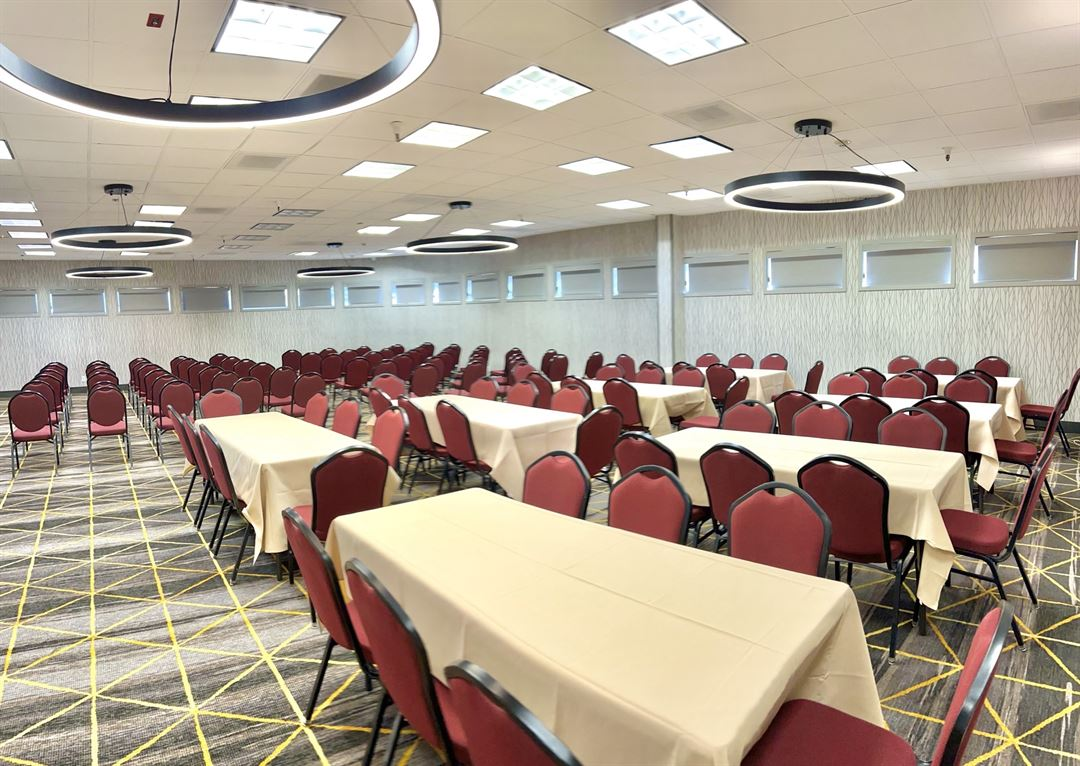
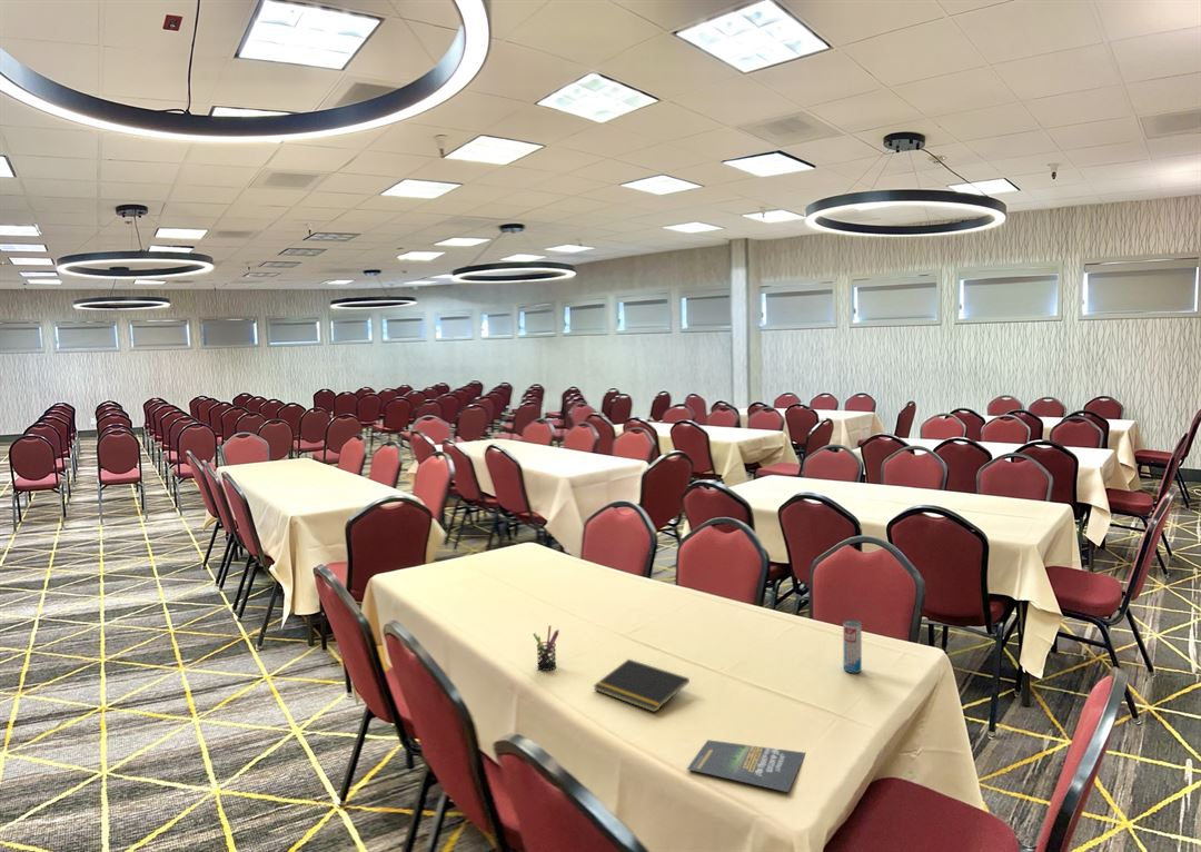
+ beverage can (852, 645)
+ notepad (641, 684)
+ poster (750, 755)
+ pen holder (544, 646)
